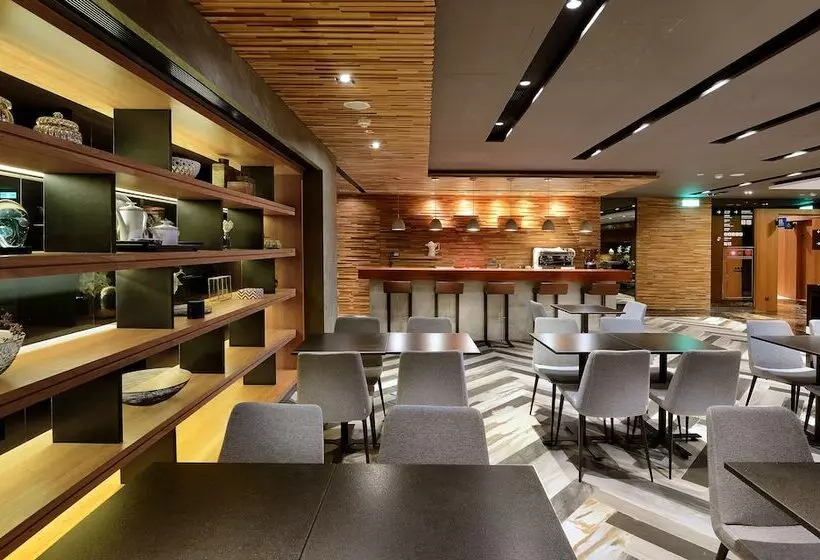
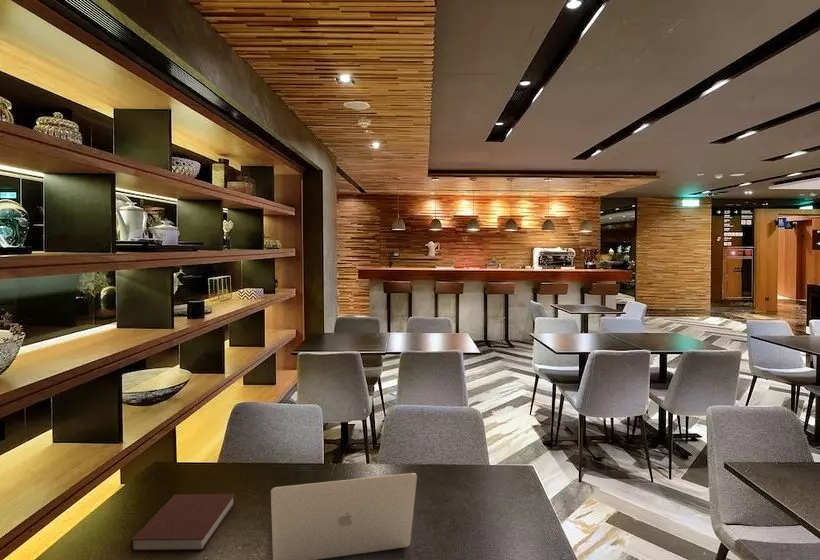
+ laptop (340, 496)
+ notebook (187, 520)
